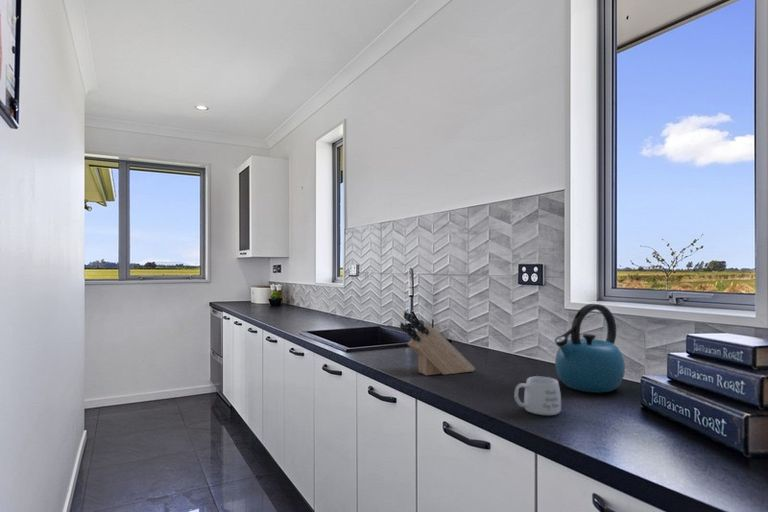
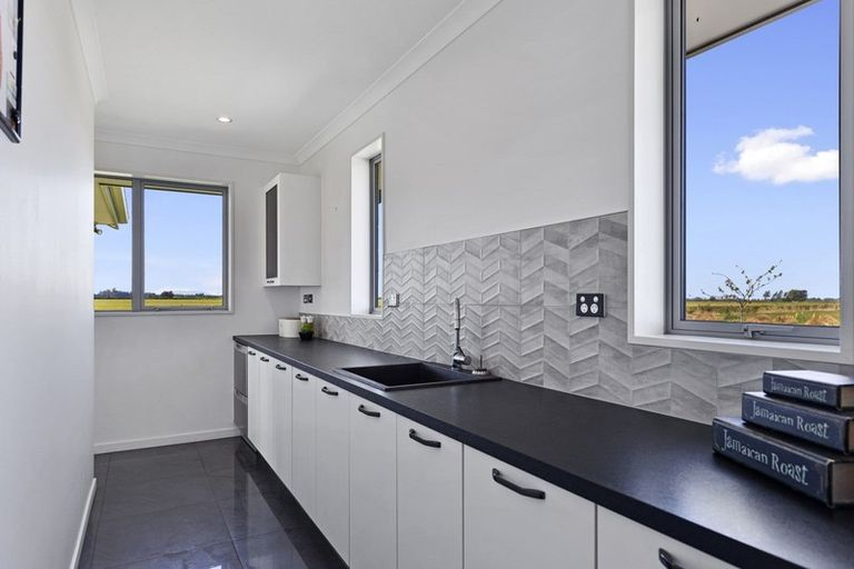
- kettle (586, 345)
- mug (536, 395)
- knife block (436, 341)
